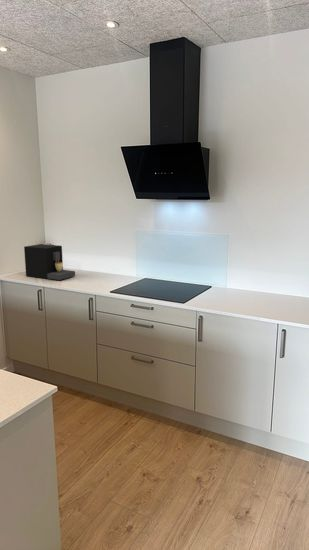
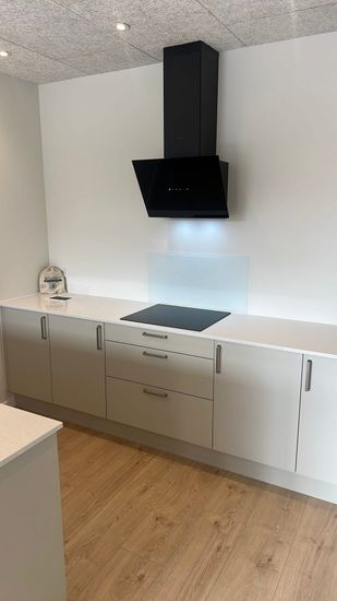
- coffee maker (49, 261)
